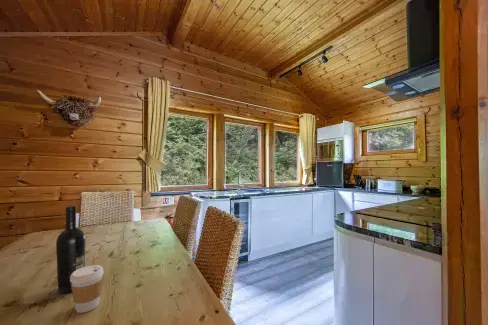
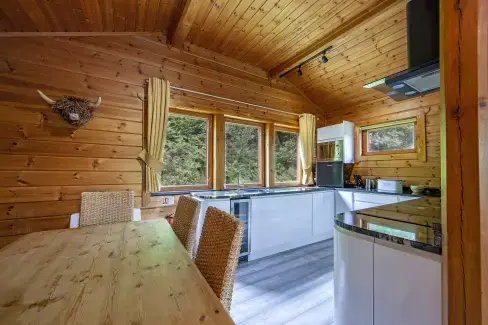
- wine bottle (71, 247)
- coffee cup (87, 287)
